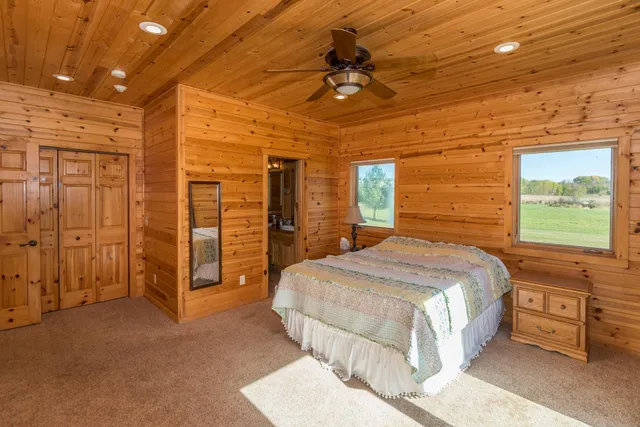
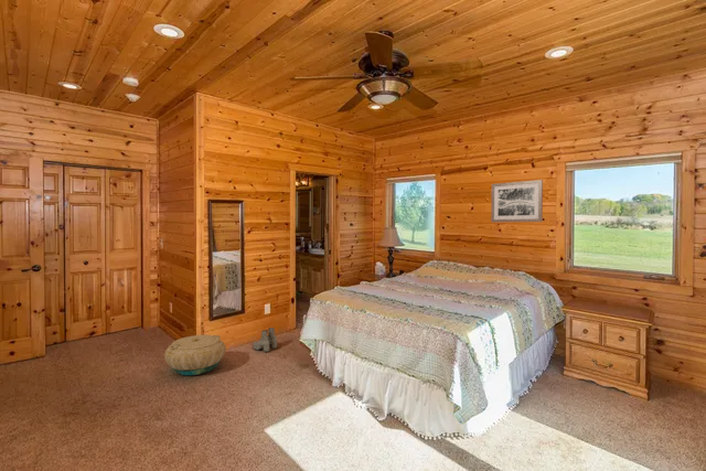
+ basket (195, 353)
+ boots (265, 338)
+ wall art (515, 202)
